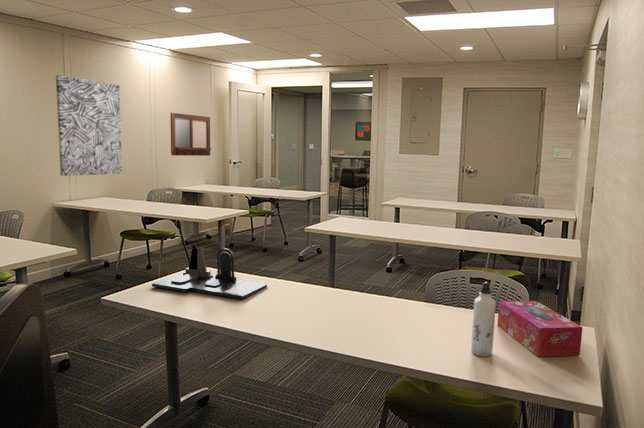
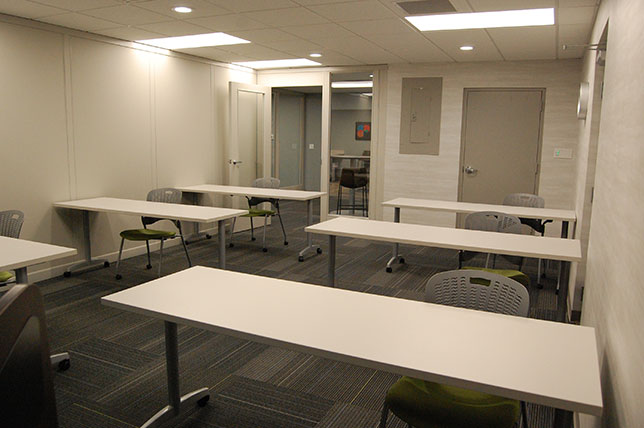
- tissue box (536, 326)
- writing board (193, 135)
- water bottle (483, 317)
- desk organizer (210, 271)
- wall art (91, 128)
